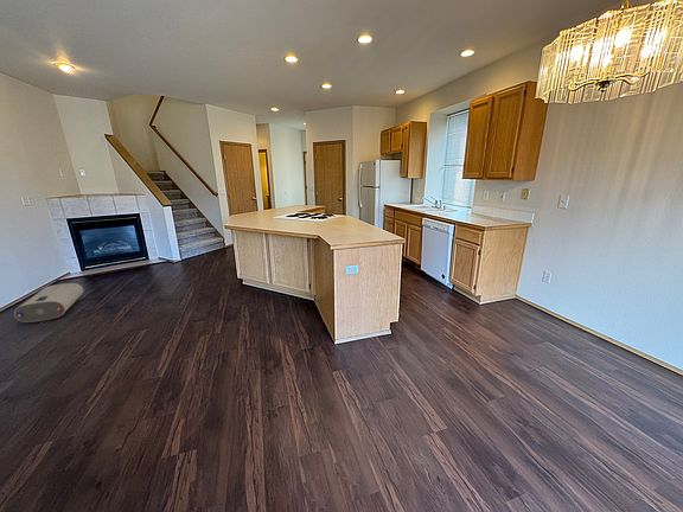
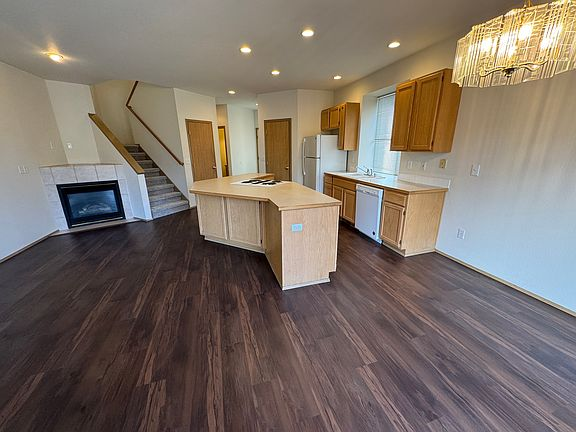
- water heater (52, 301)
